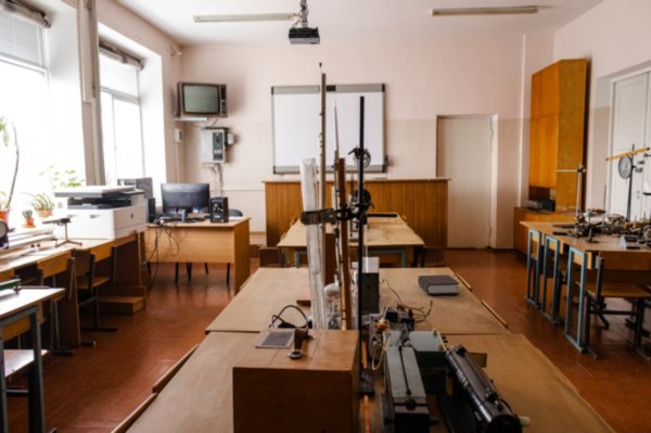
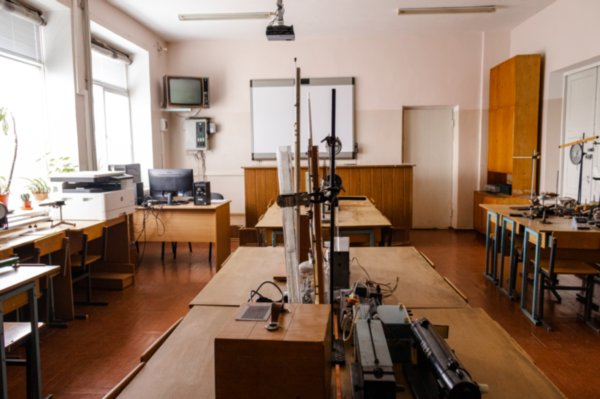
- bible (437, 284)
